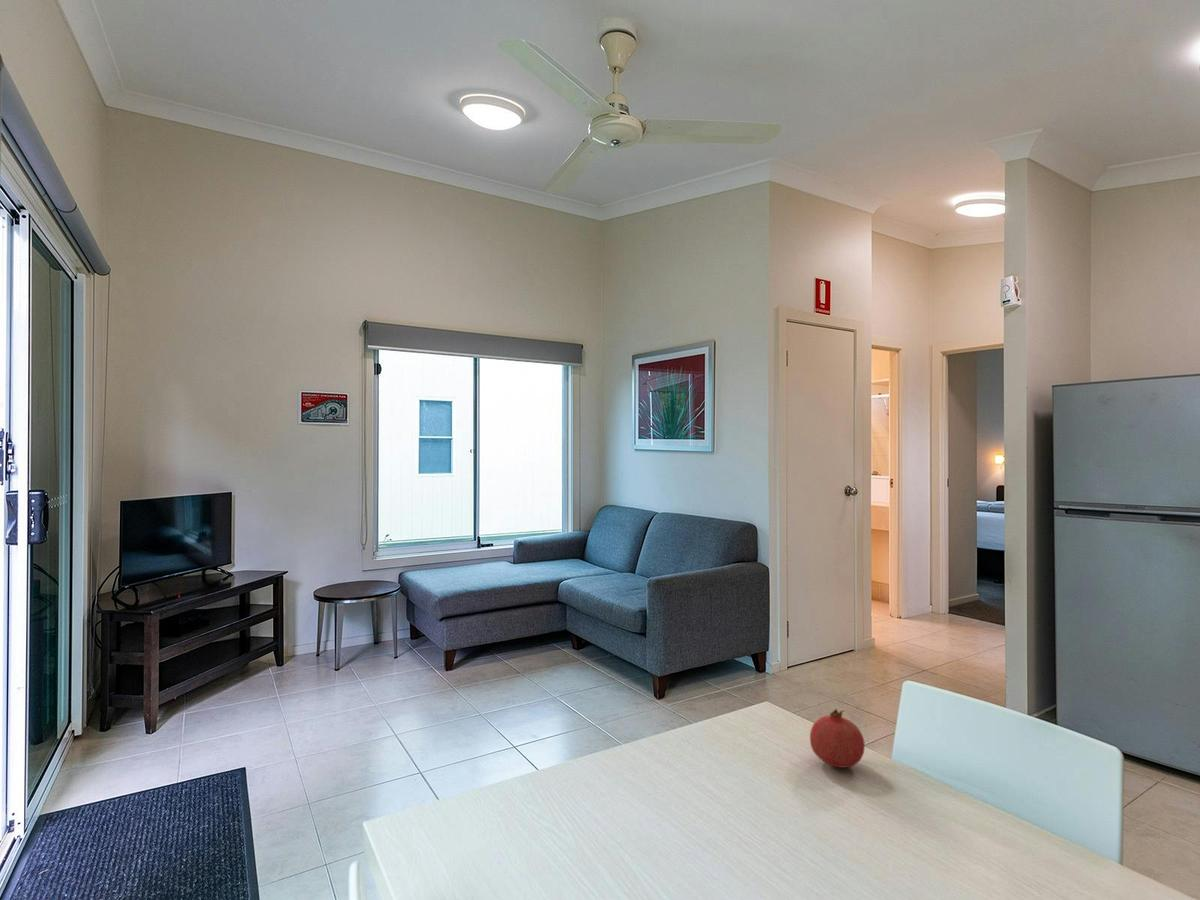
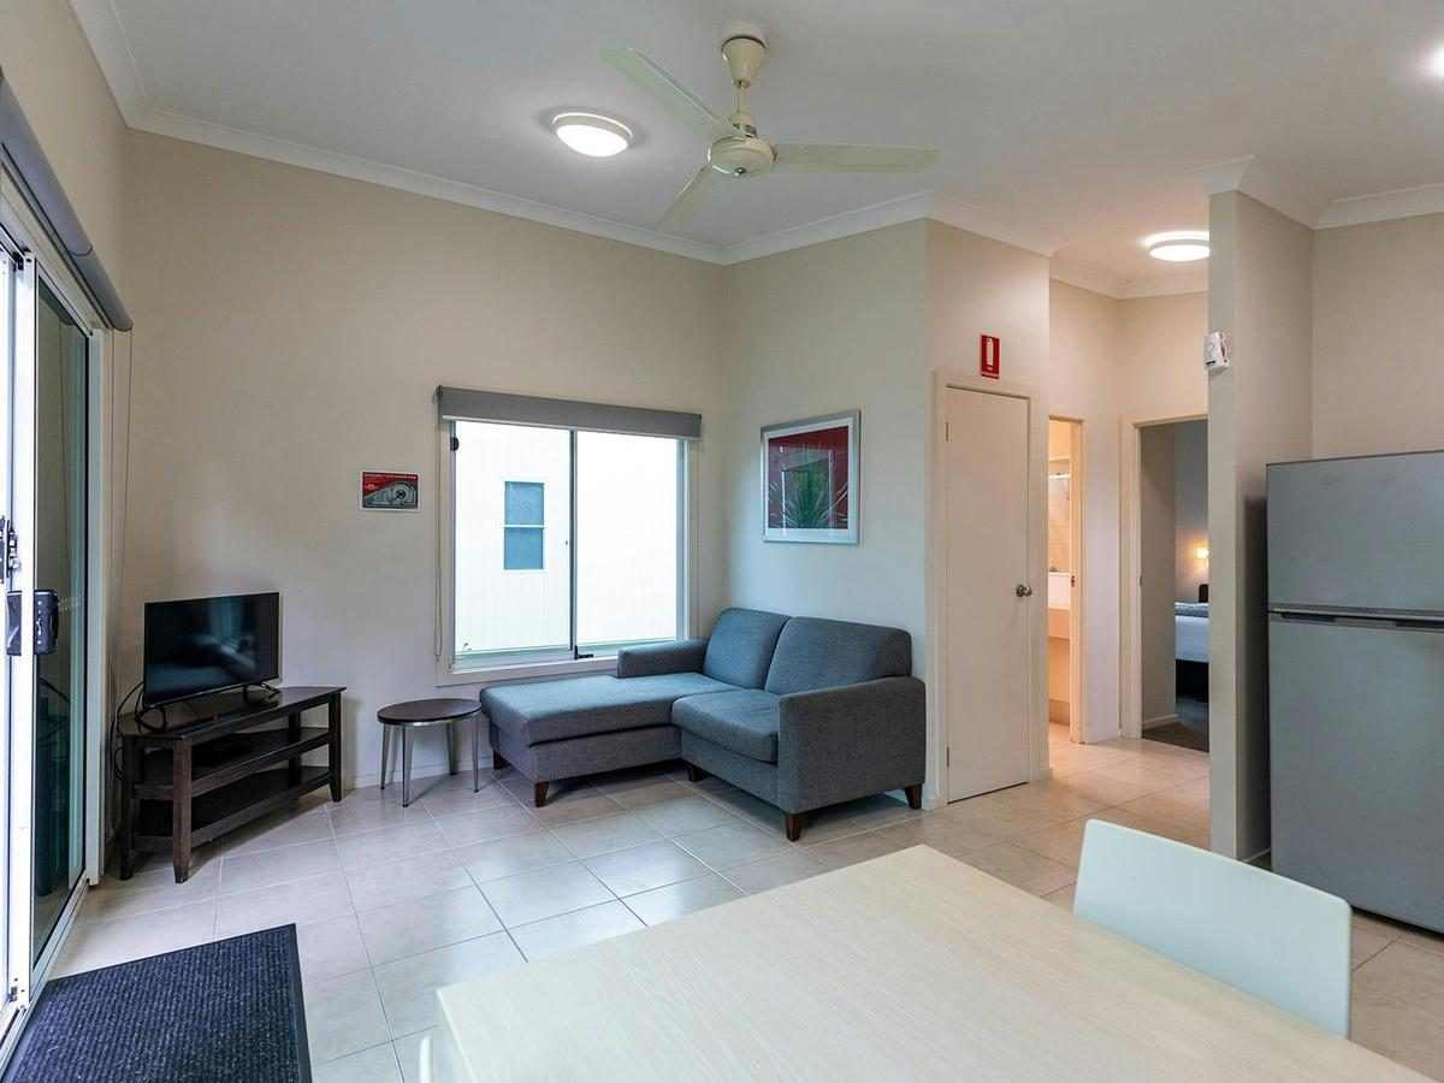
- fruit (836, 736)
